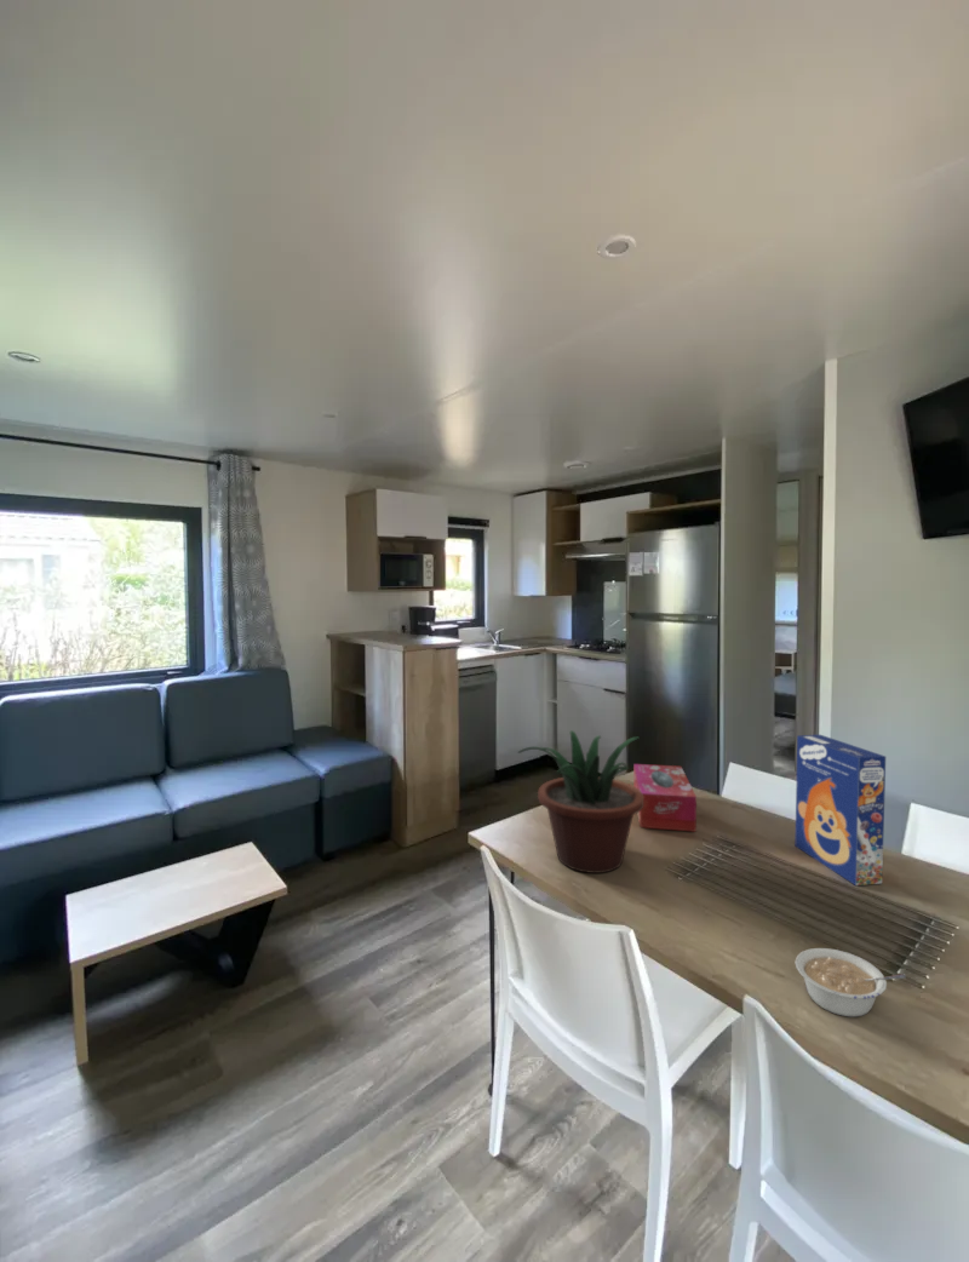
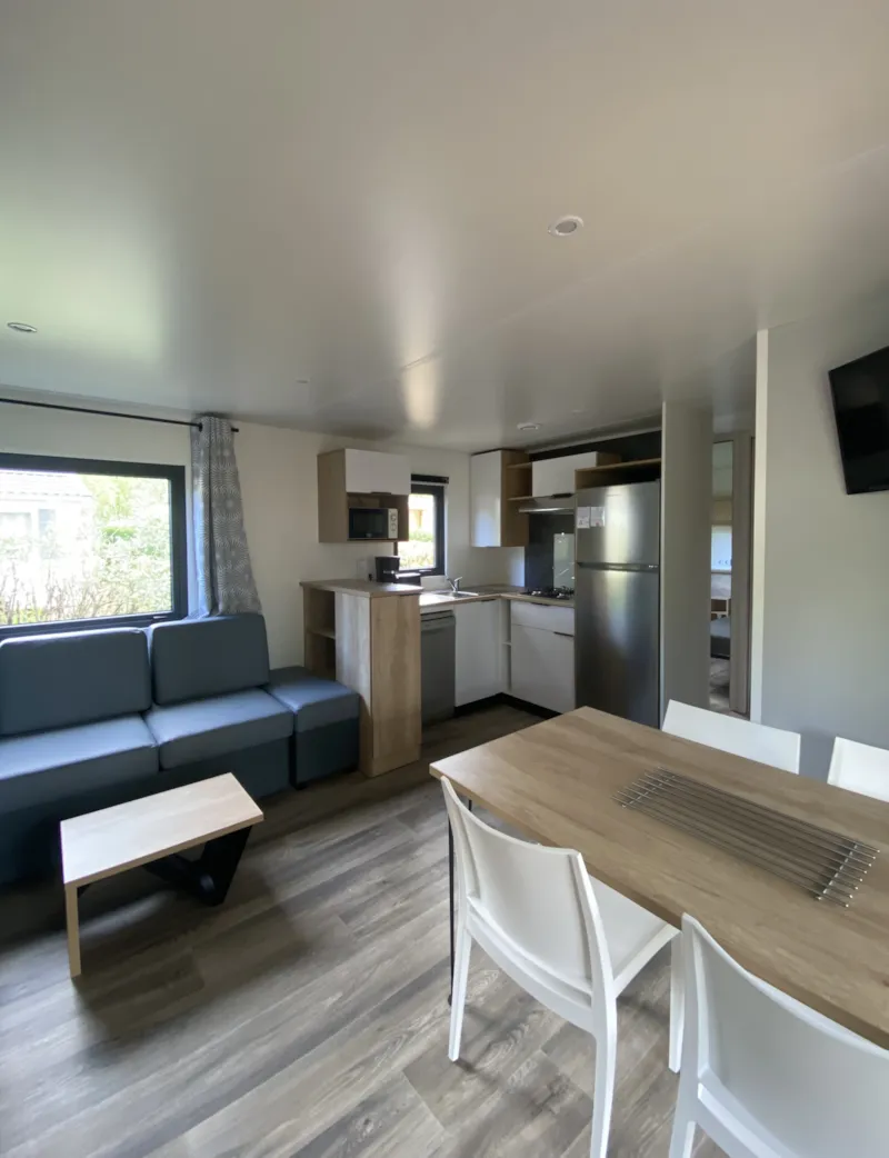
- tissue box (661, 795)
- potted plant (579, 797)
- legume (841, 981)
- cereal box (837, 804)
